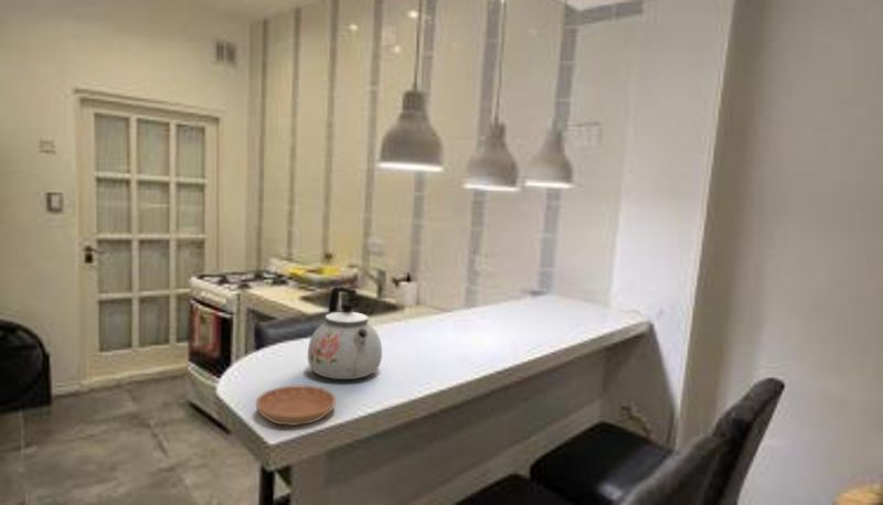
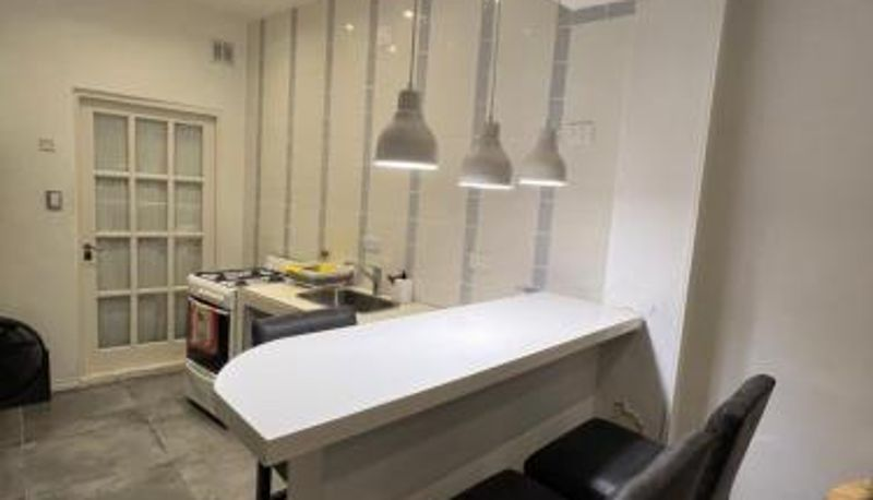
- kettle (347, 330)
- saucer (296, 405)
